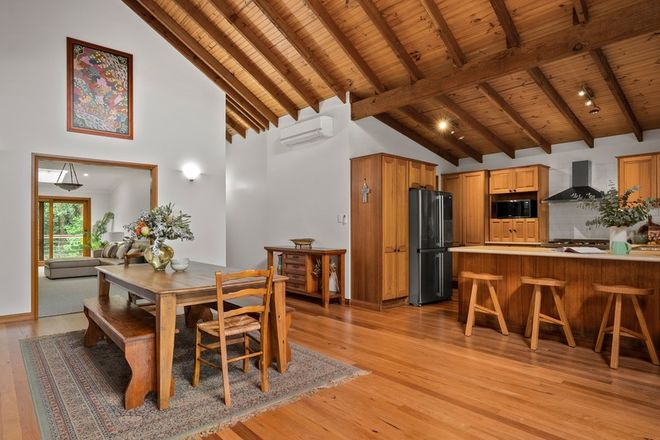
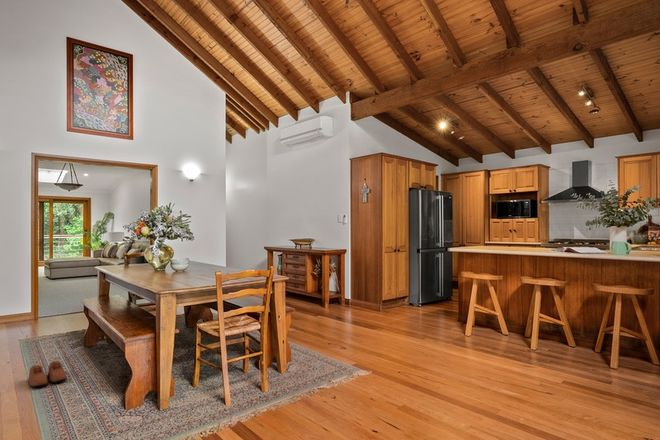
+ shoe (48, 372)
